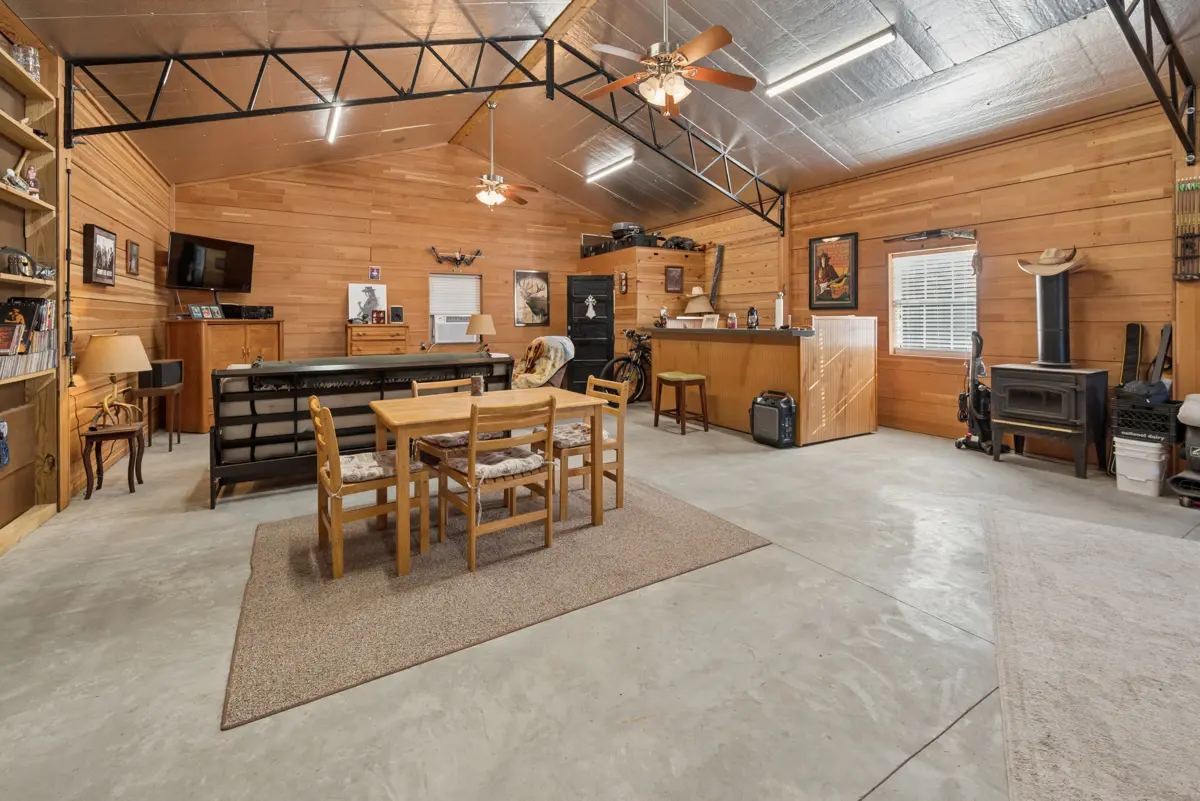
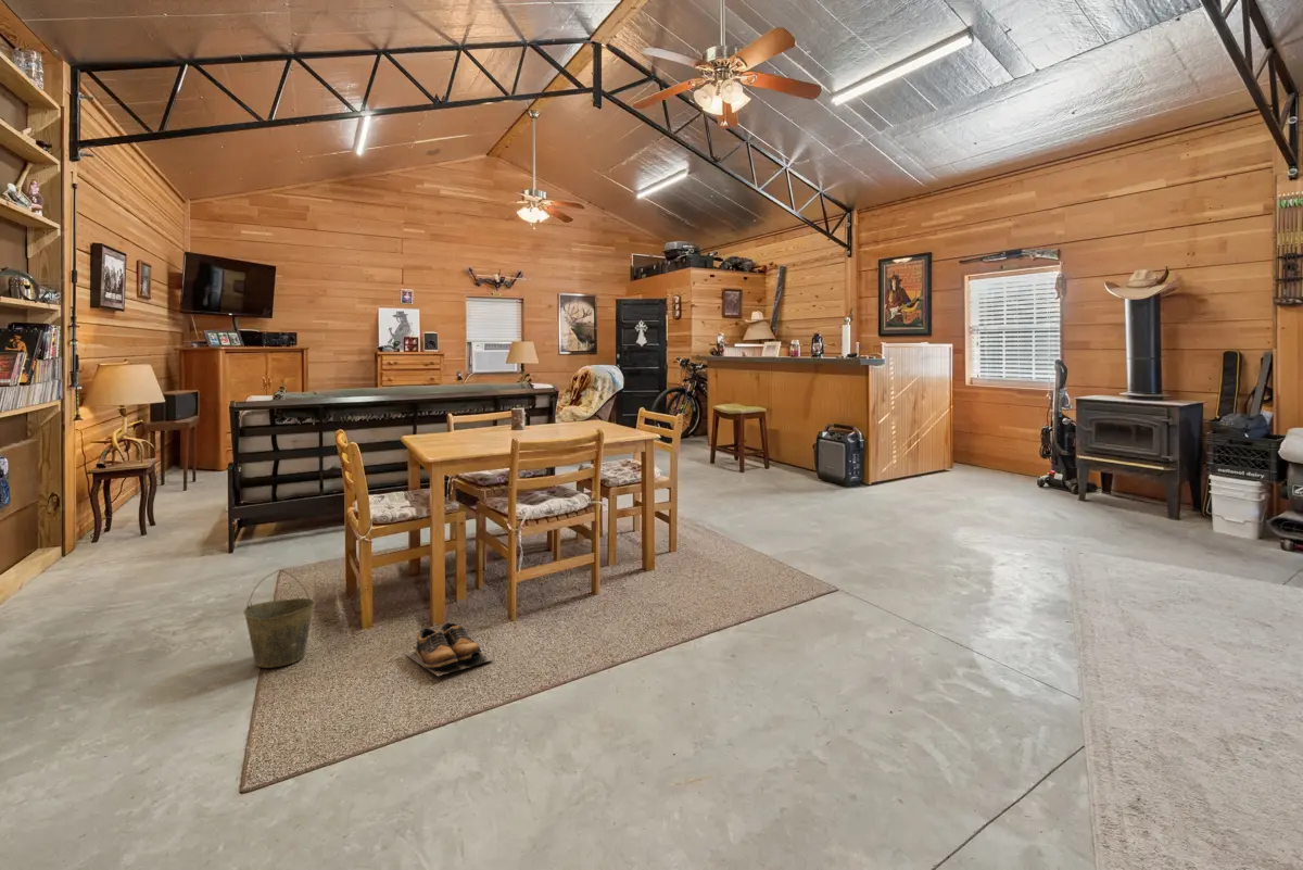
+ bucket (279, 615)
+ shoes (448, 643)
